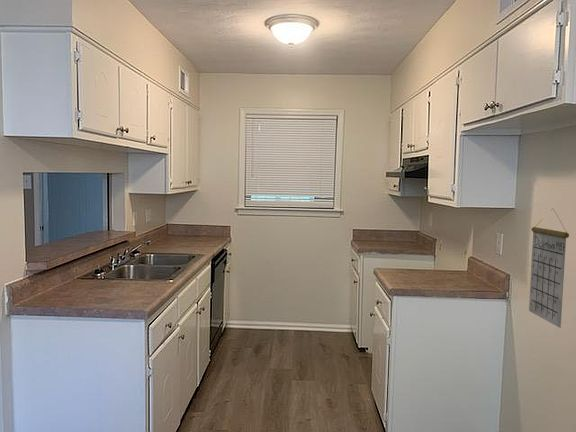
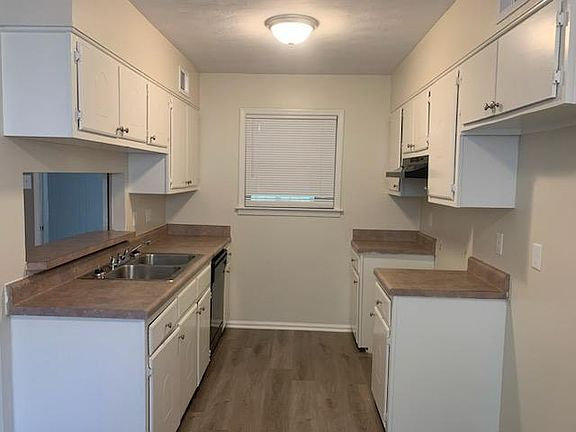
- calendar (547, 263)
